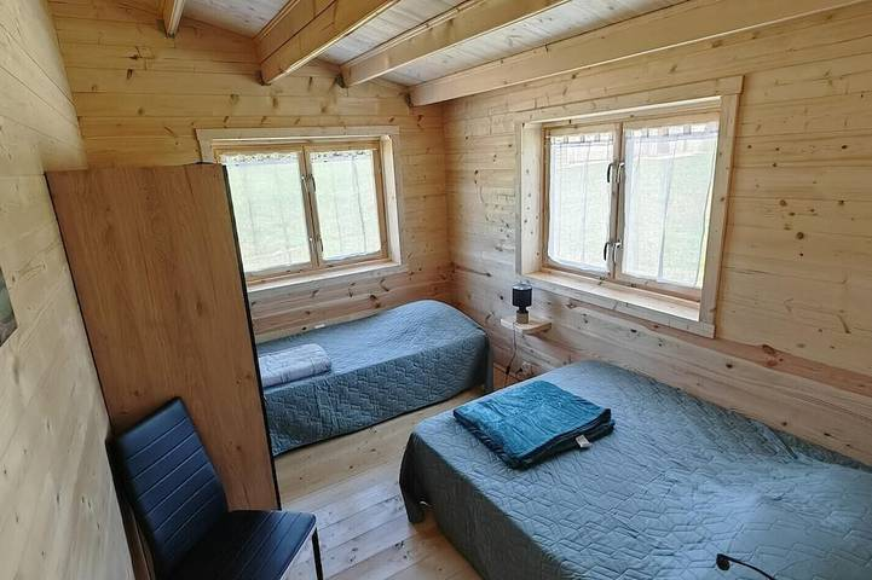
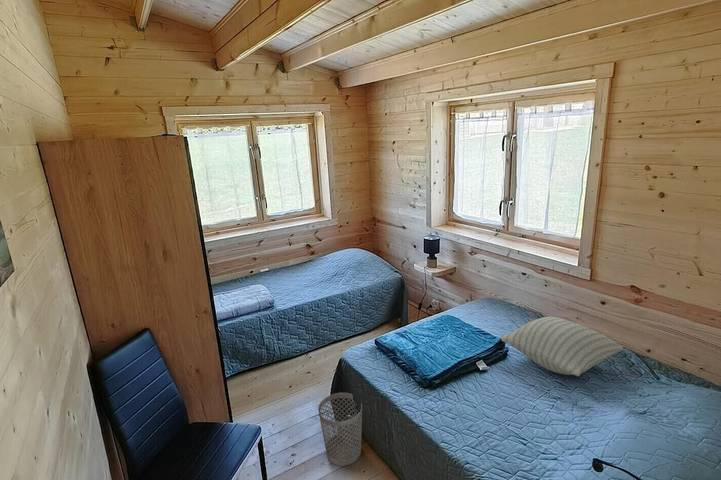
+ pillow (559, 343)
+ wastebasket (342, 429)
